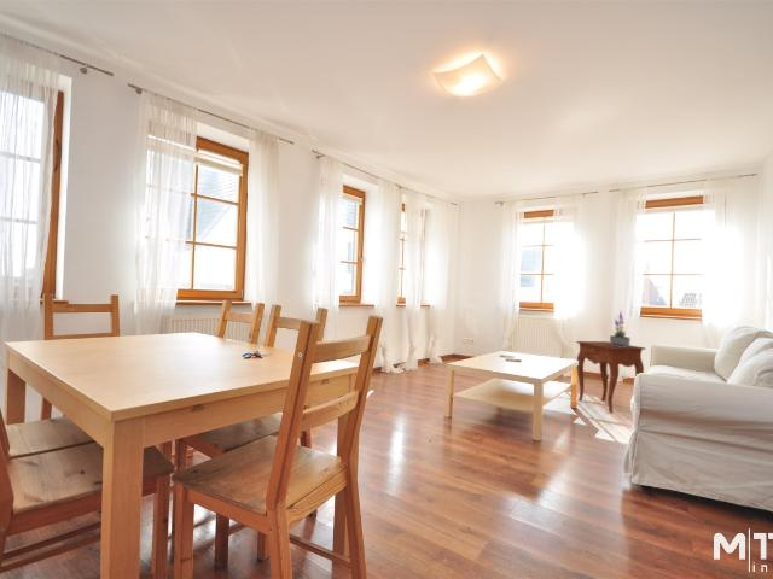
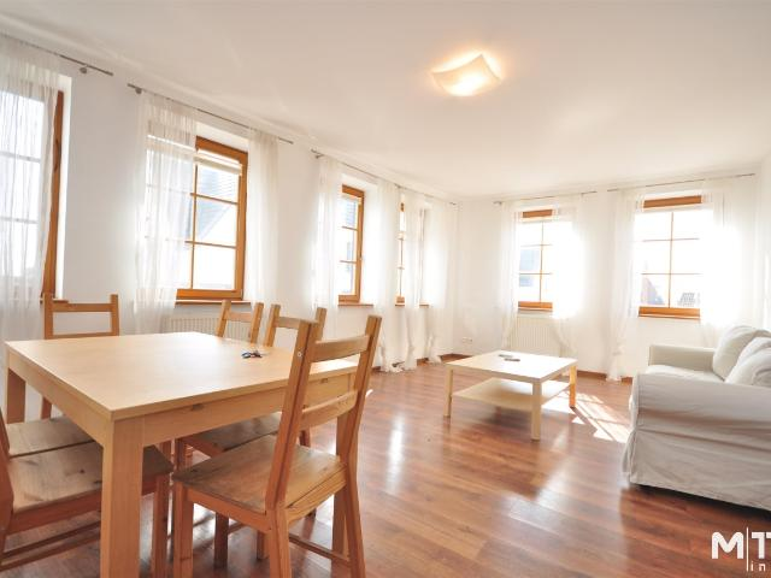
- side table (606, 376)
- potted plant (620, 327)
